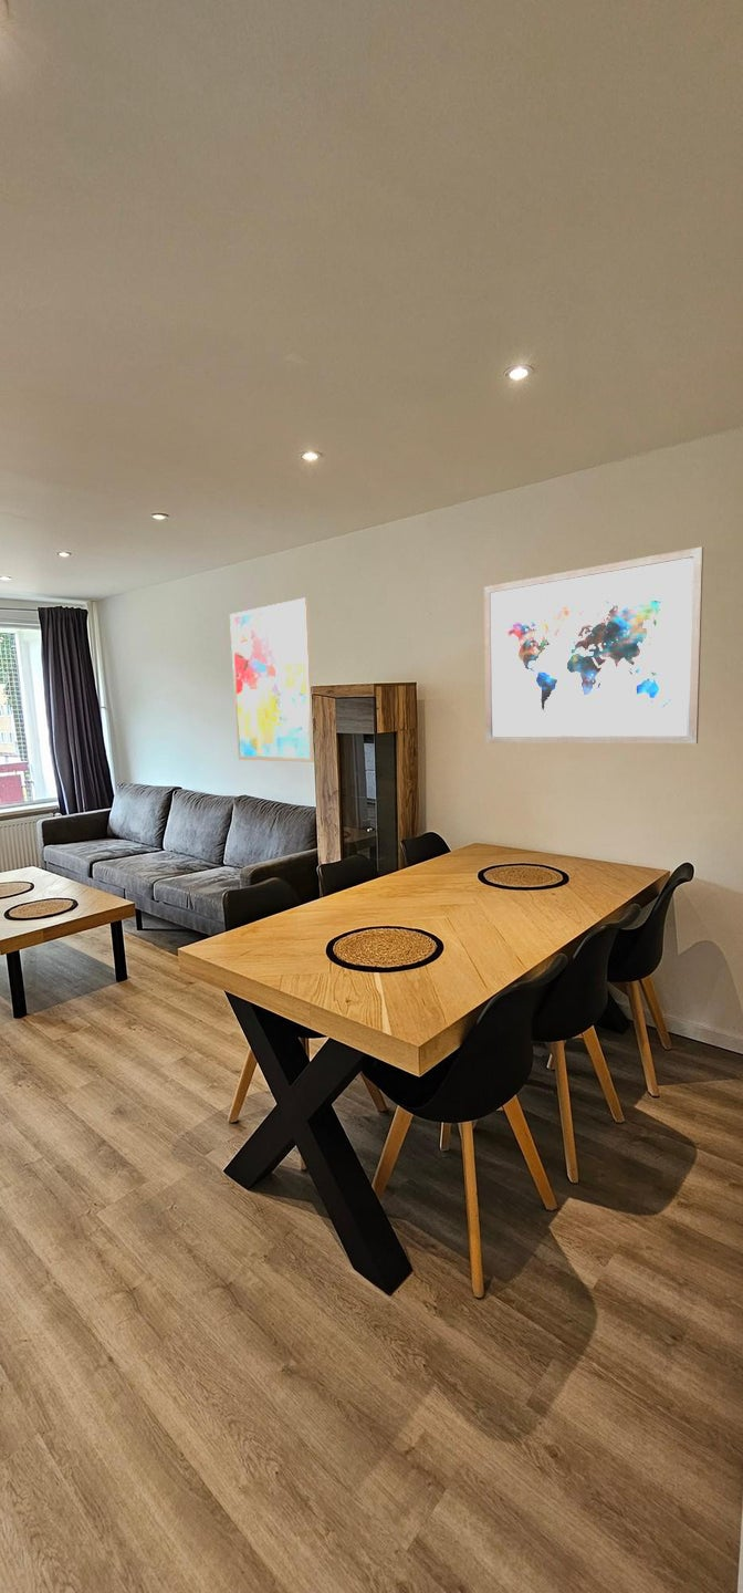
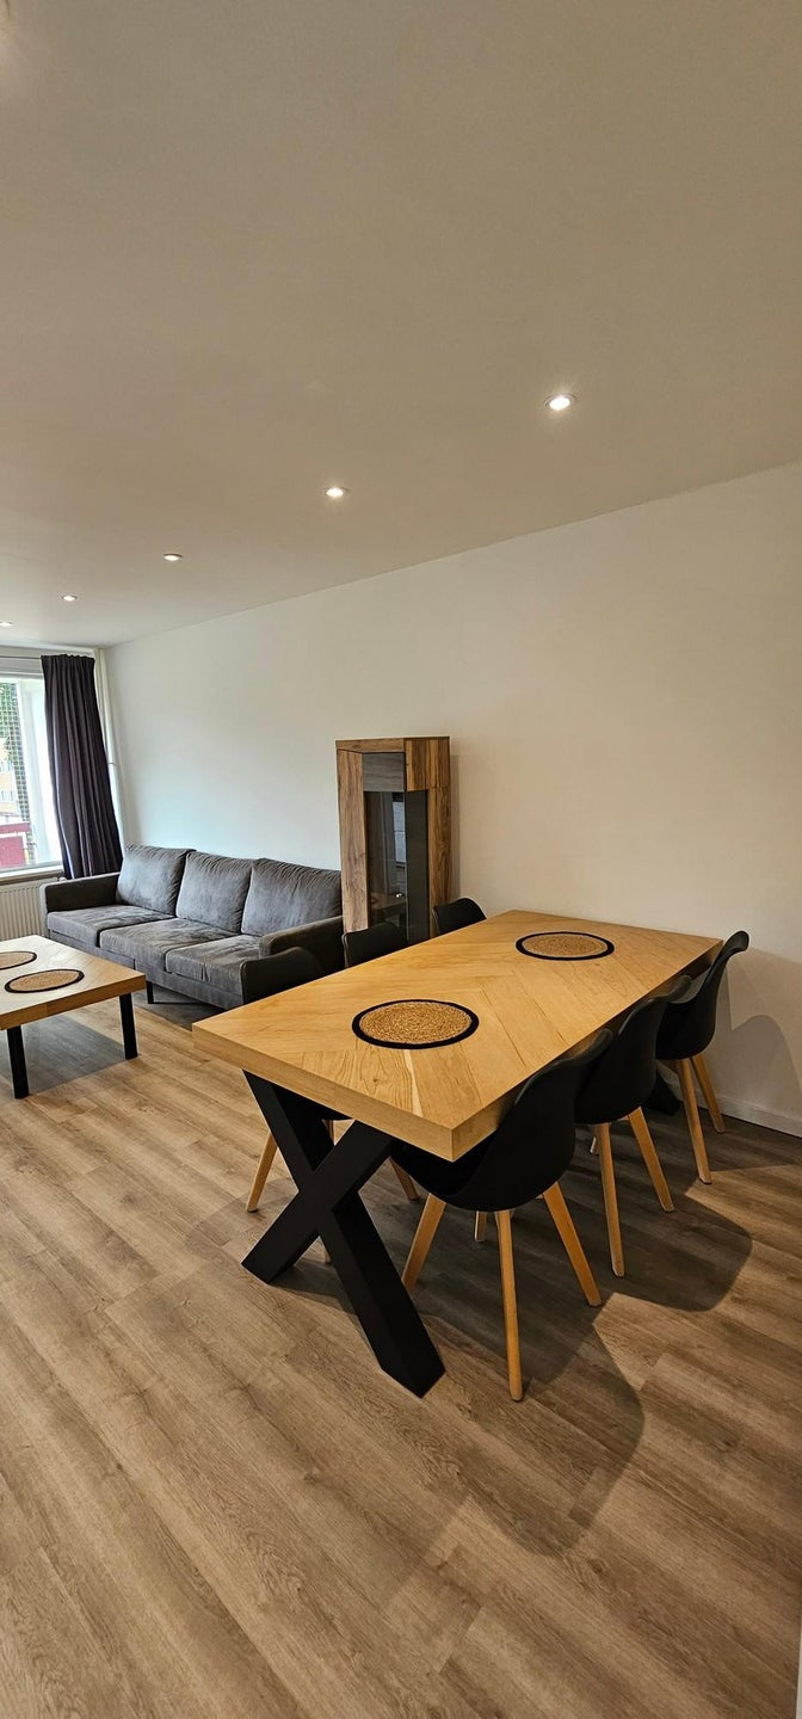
- wall art (270, 685)
- wall art (580, 657)
